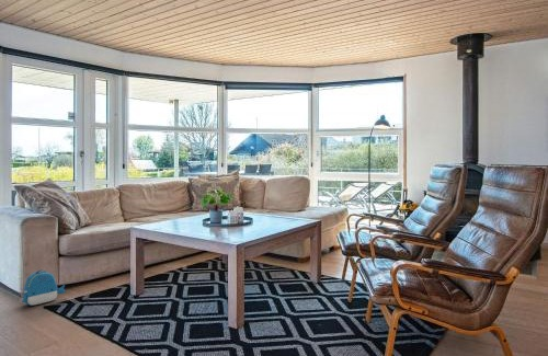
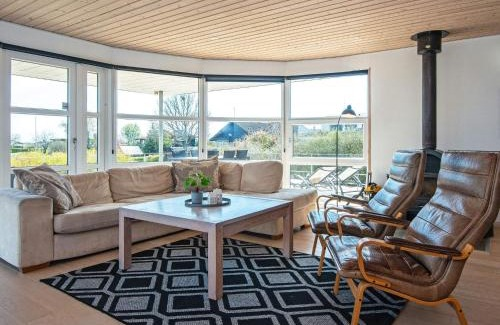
- backpack (42, 285)
